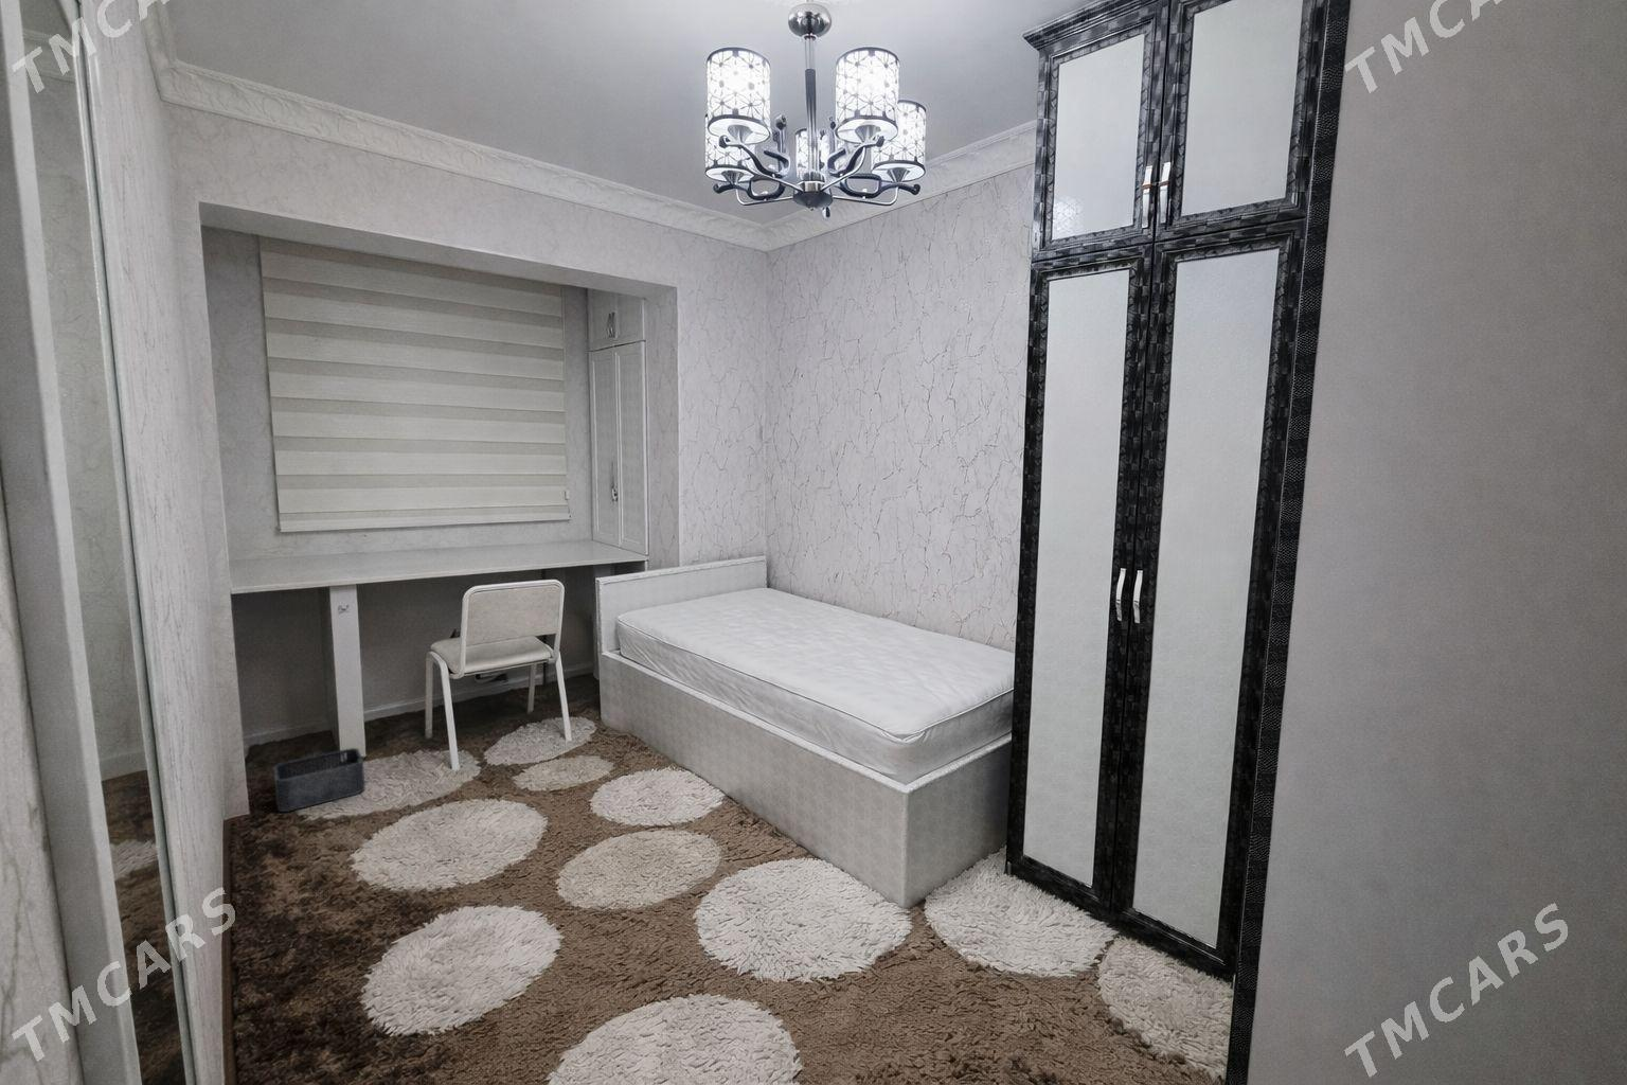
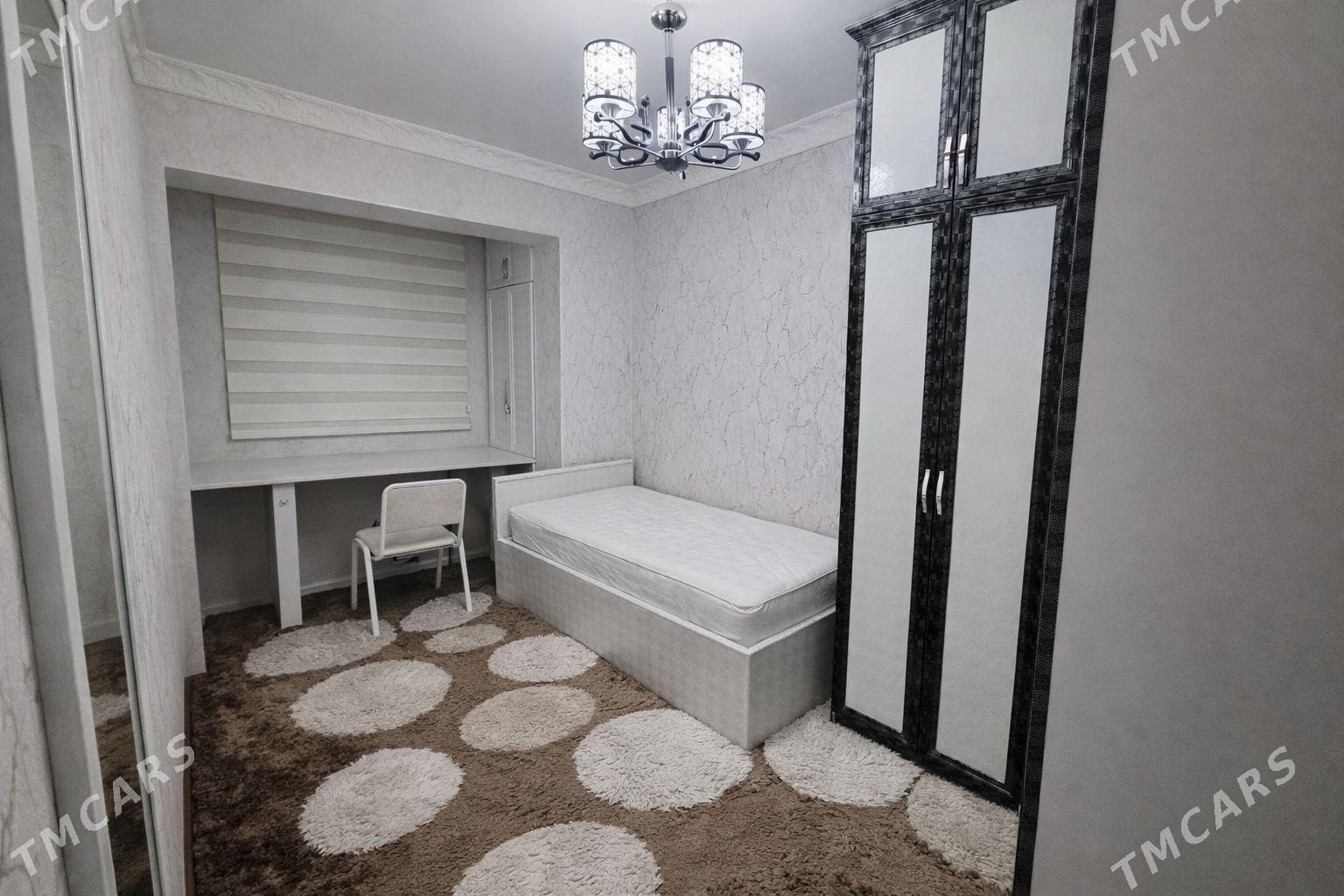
- storage bin (320, 779)
